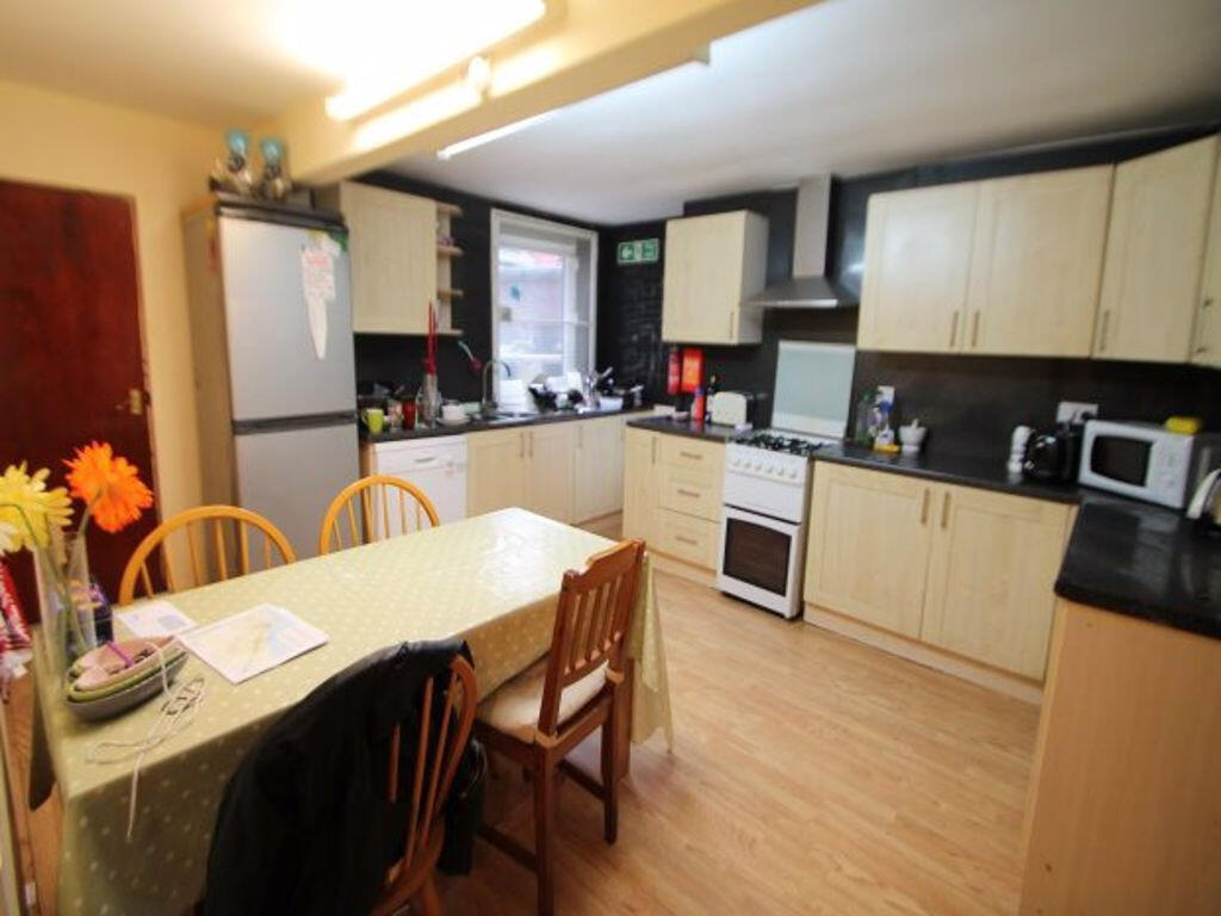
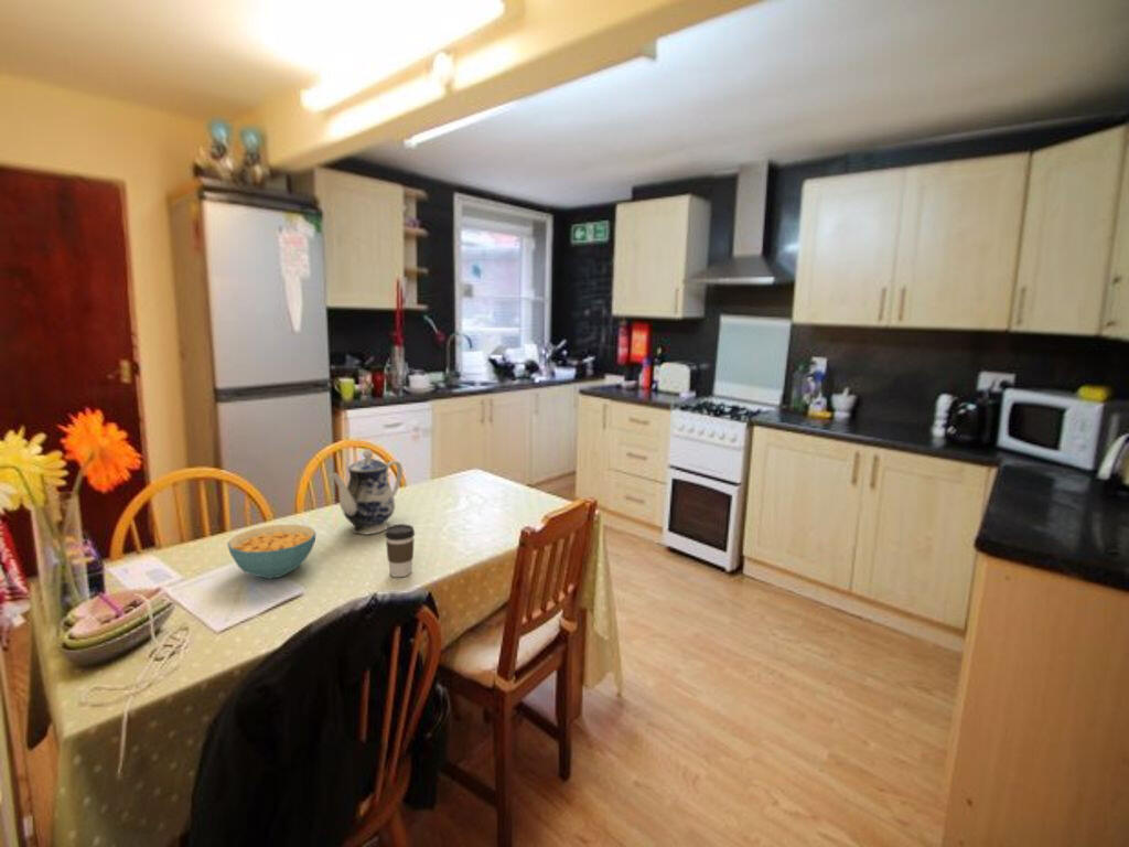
+ coffee cup (400, 550)
+ cereal bowl (273, 555)
+ teapot (368, 489)
